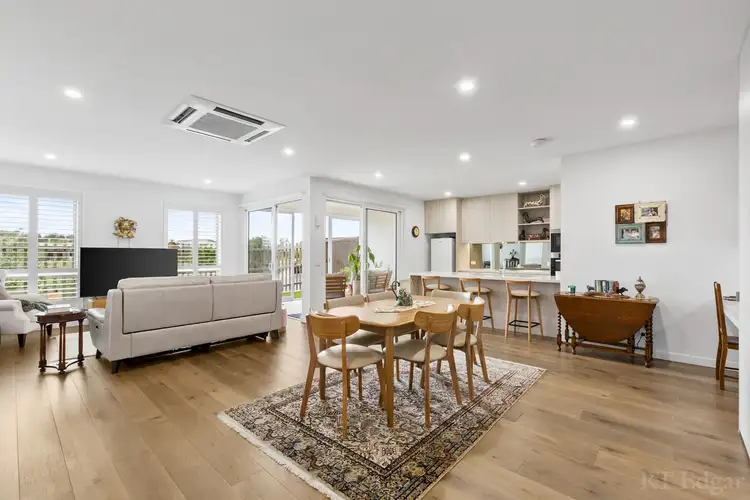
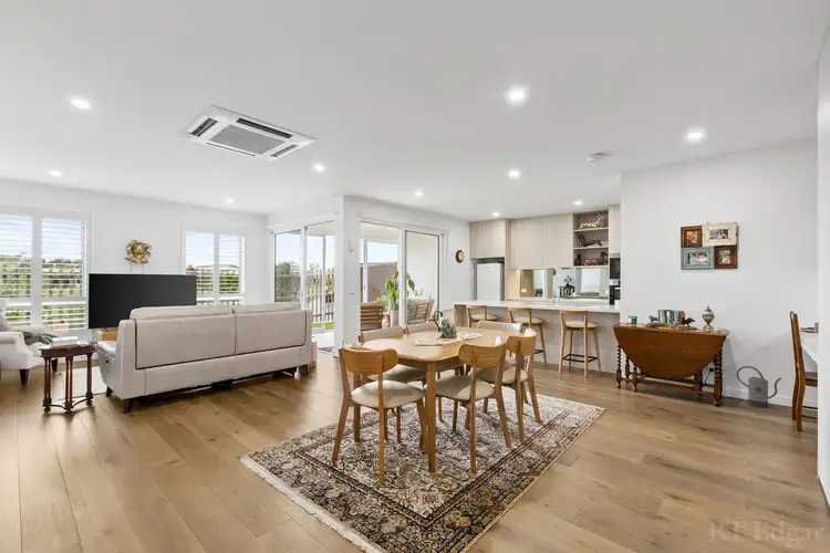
+ watering can (758, 386)
